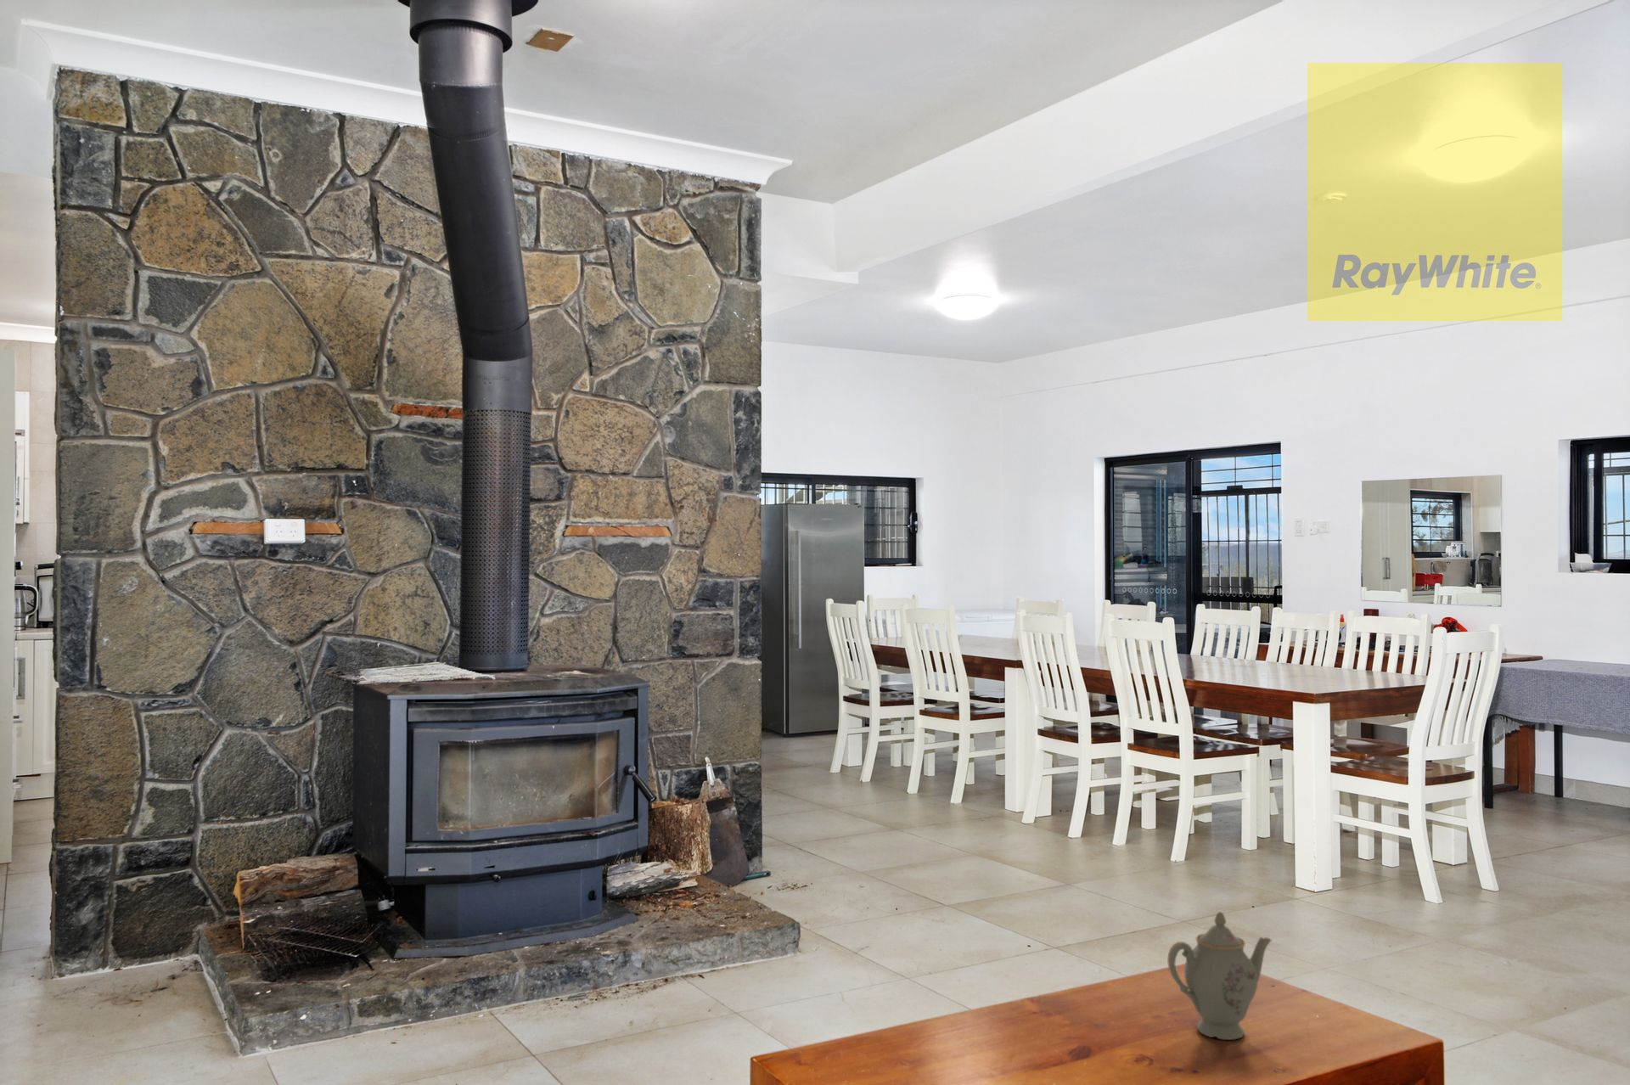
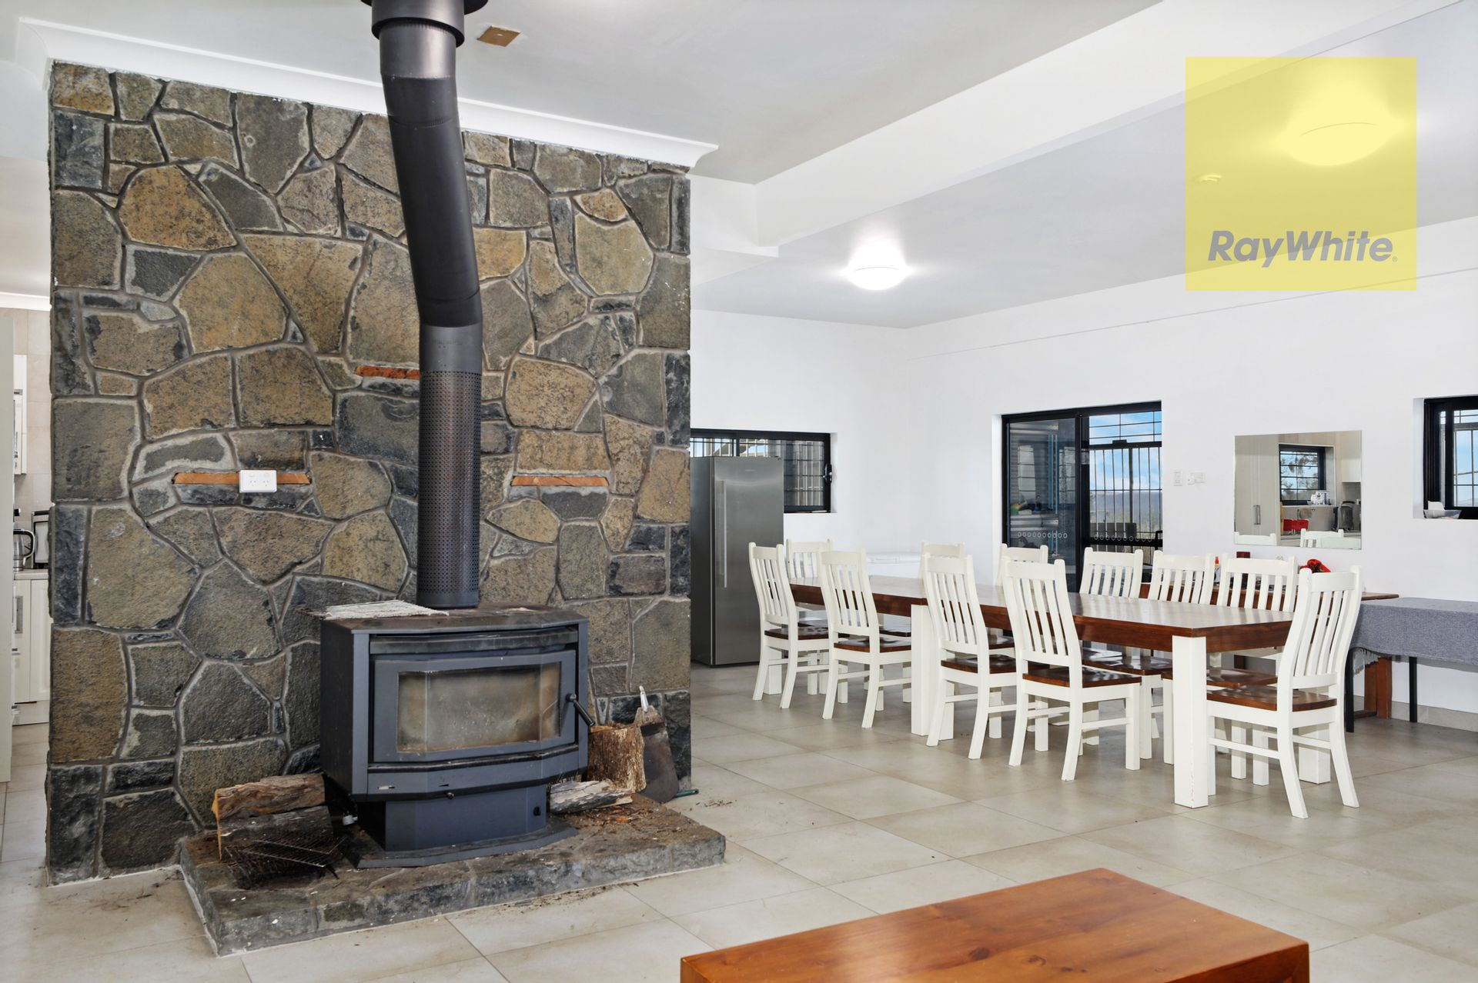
- chinaware (1221, 970)
